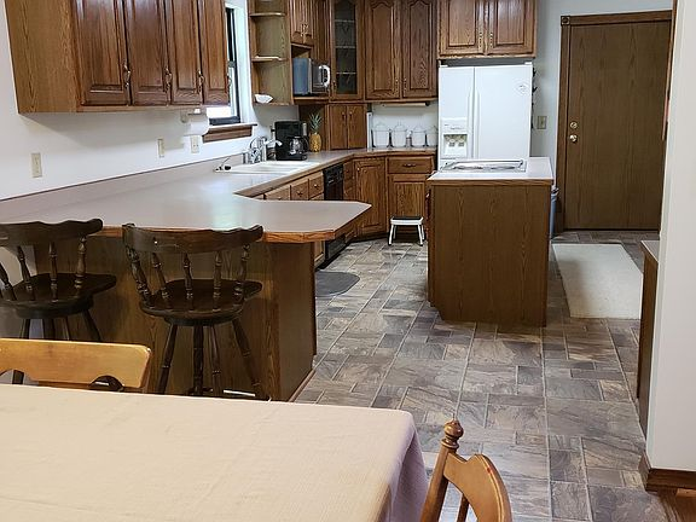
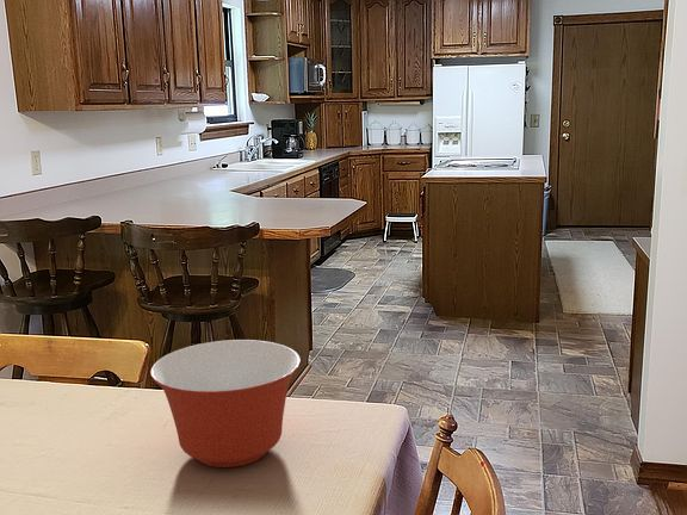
+ mixing bowl (229, 407)
